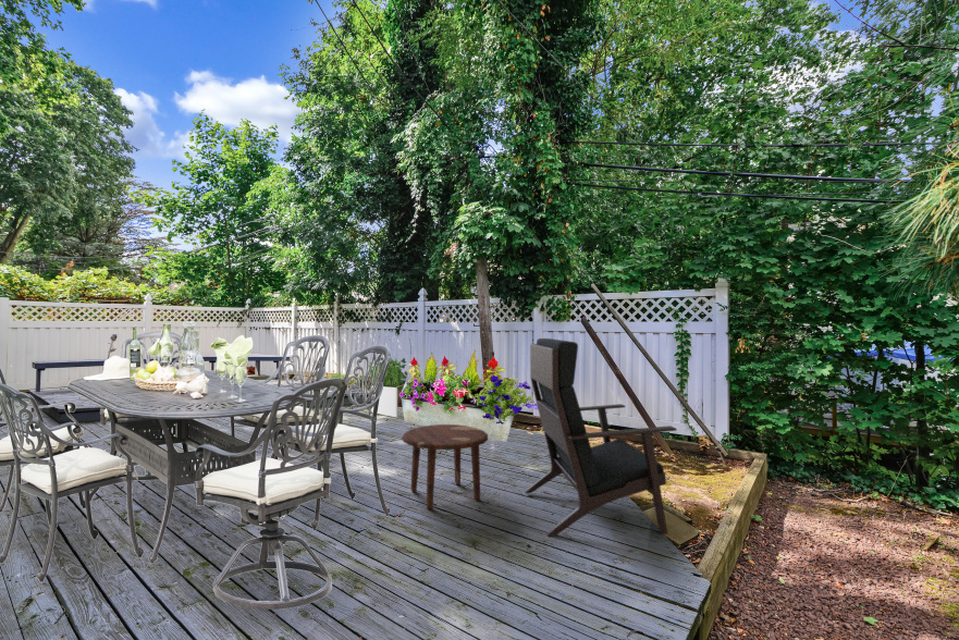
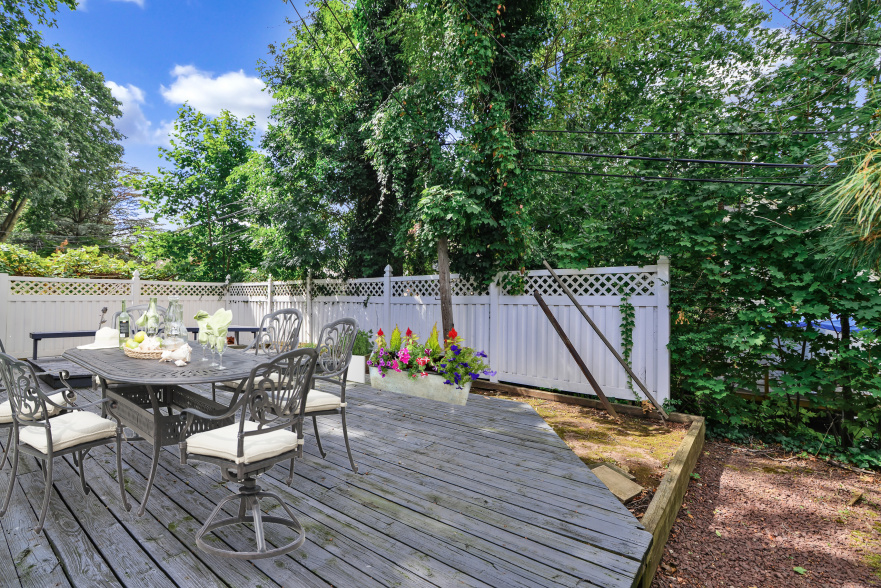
- lounge chair (585, 427)
- side table (454, 464)
